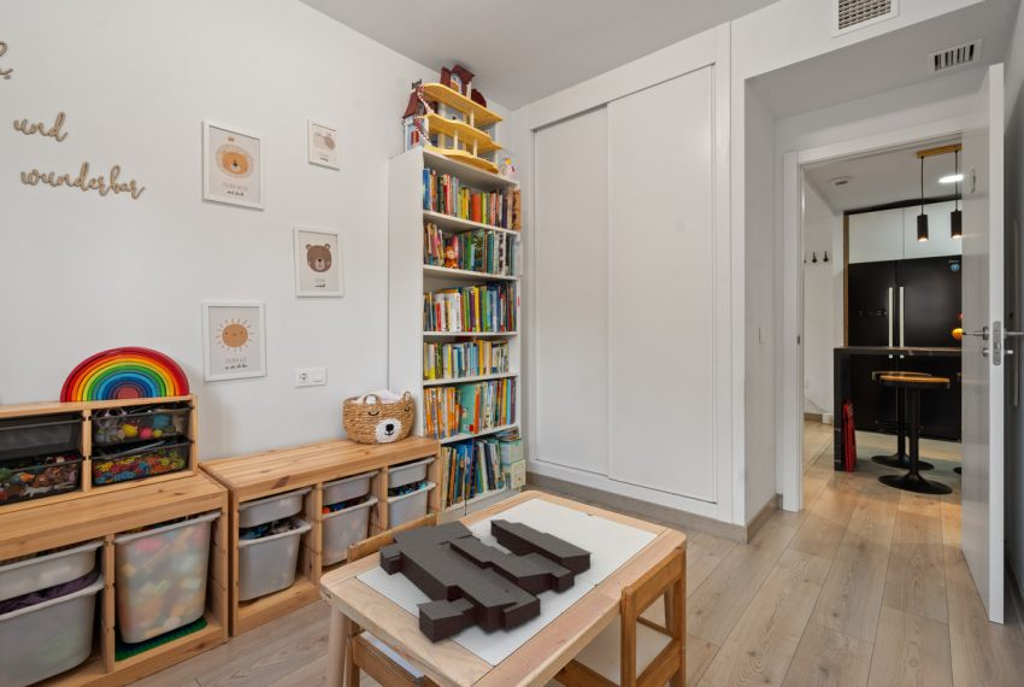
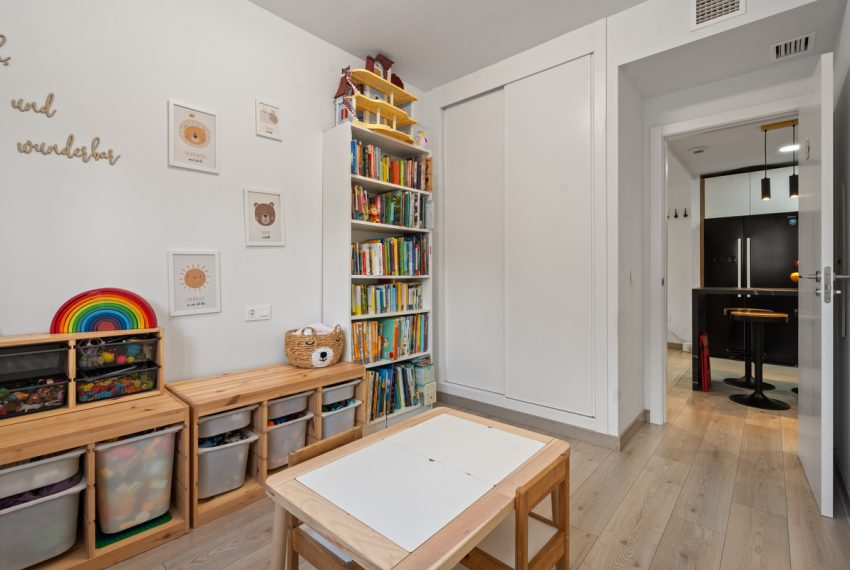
- puzzle (477, 558)
